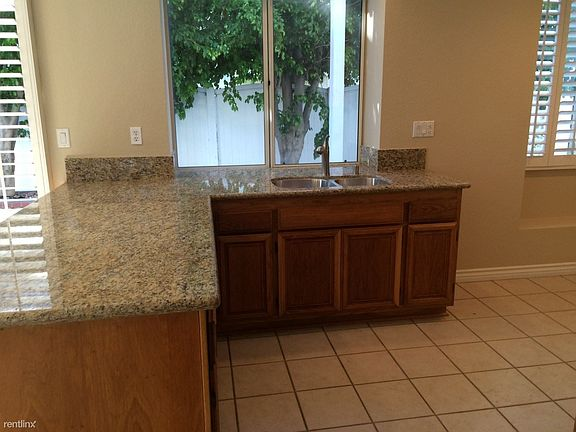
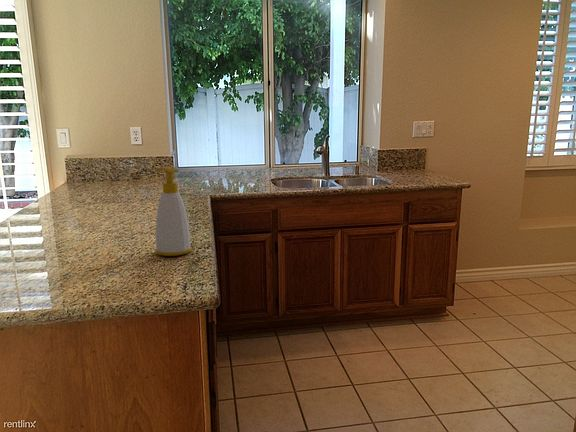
+ soap bottle (171, 210)
